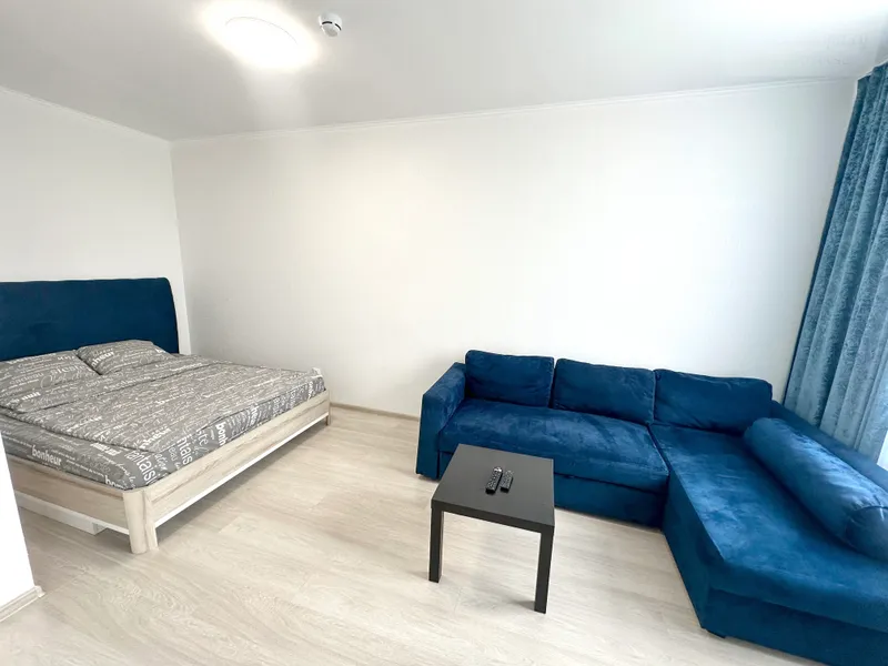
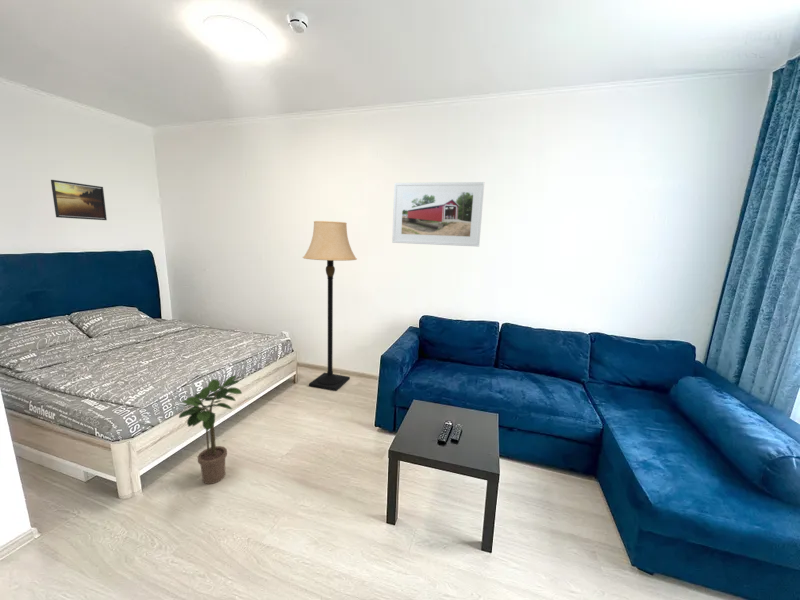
+ potted plant (208, 429)
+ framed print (436, 214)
+ lamp (330, 305)
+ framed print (80, 201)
